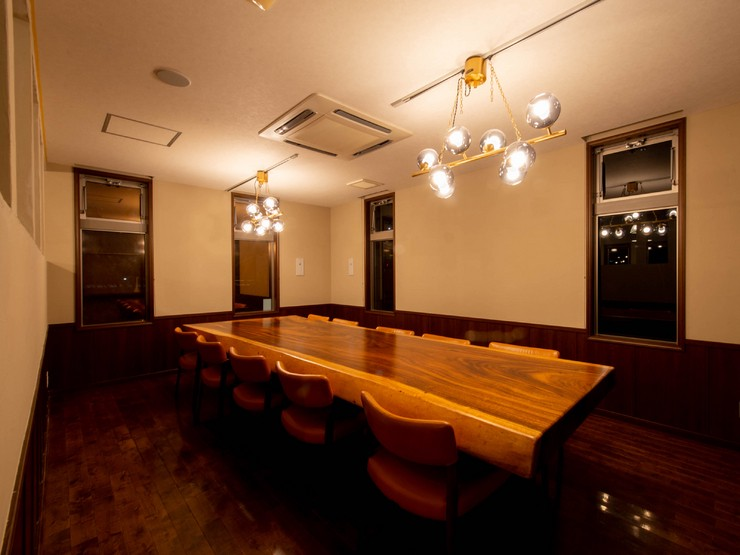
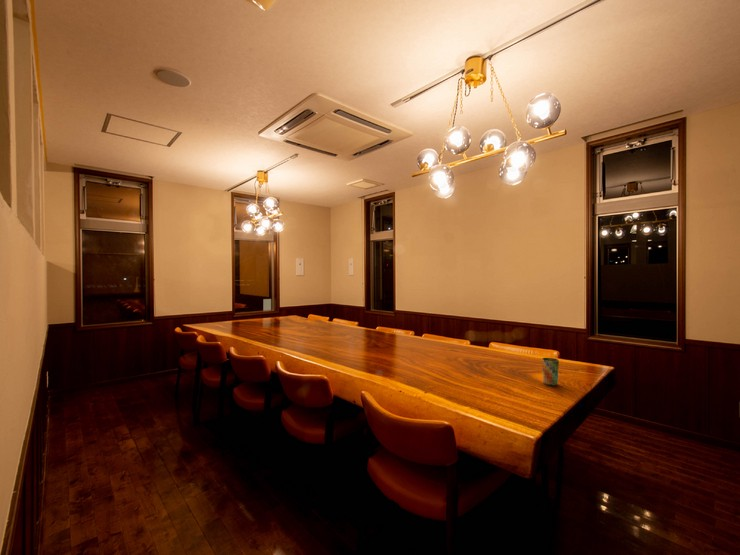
+ cup (550, 371)
